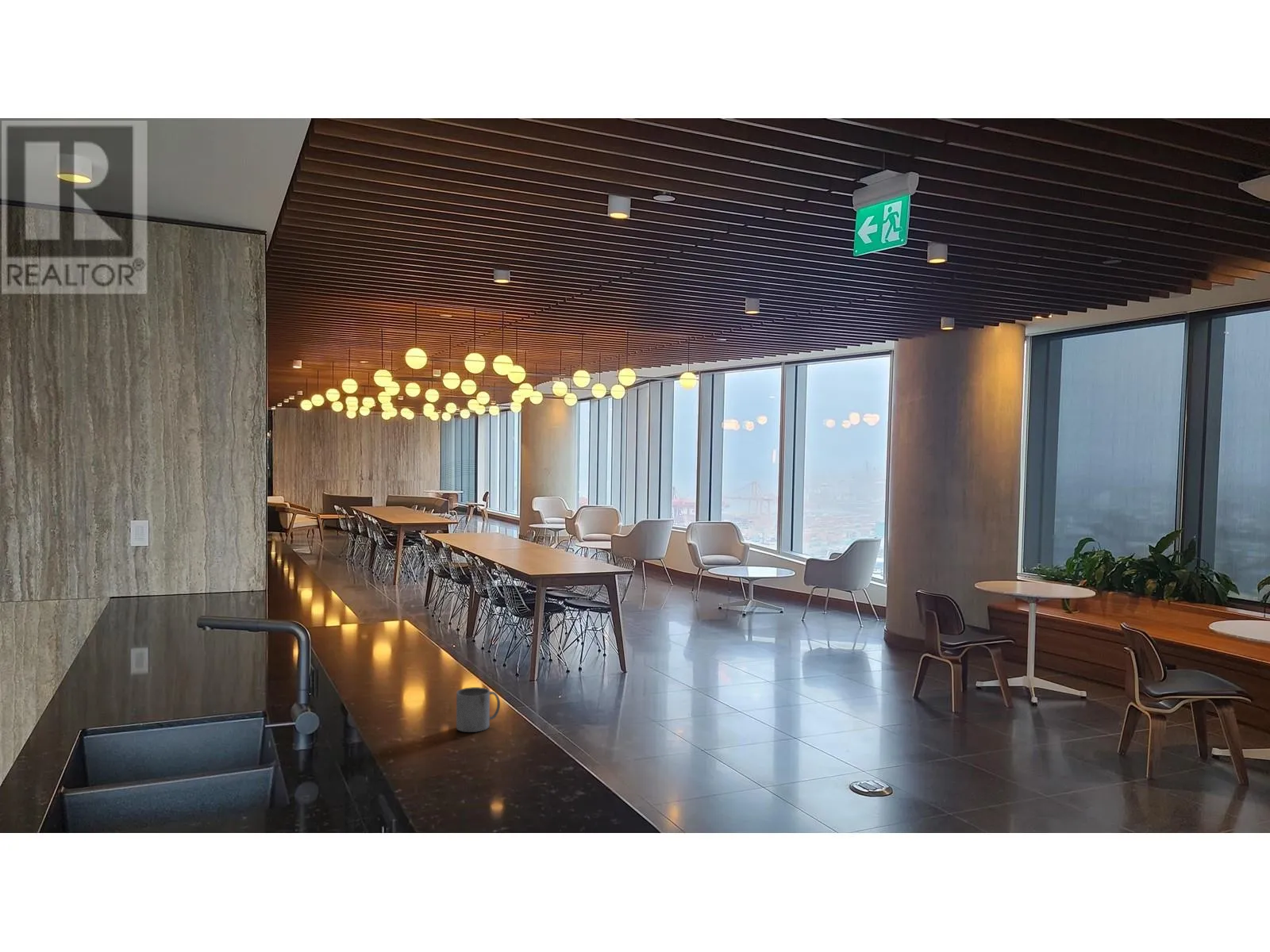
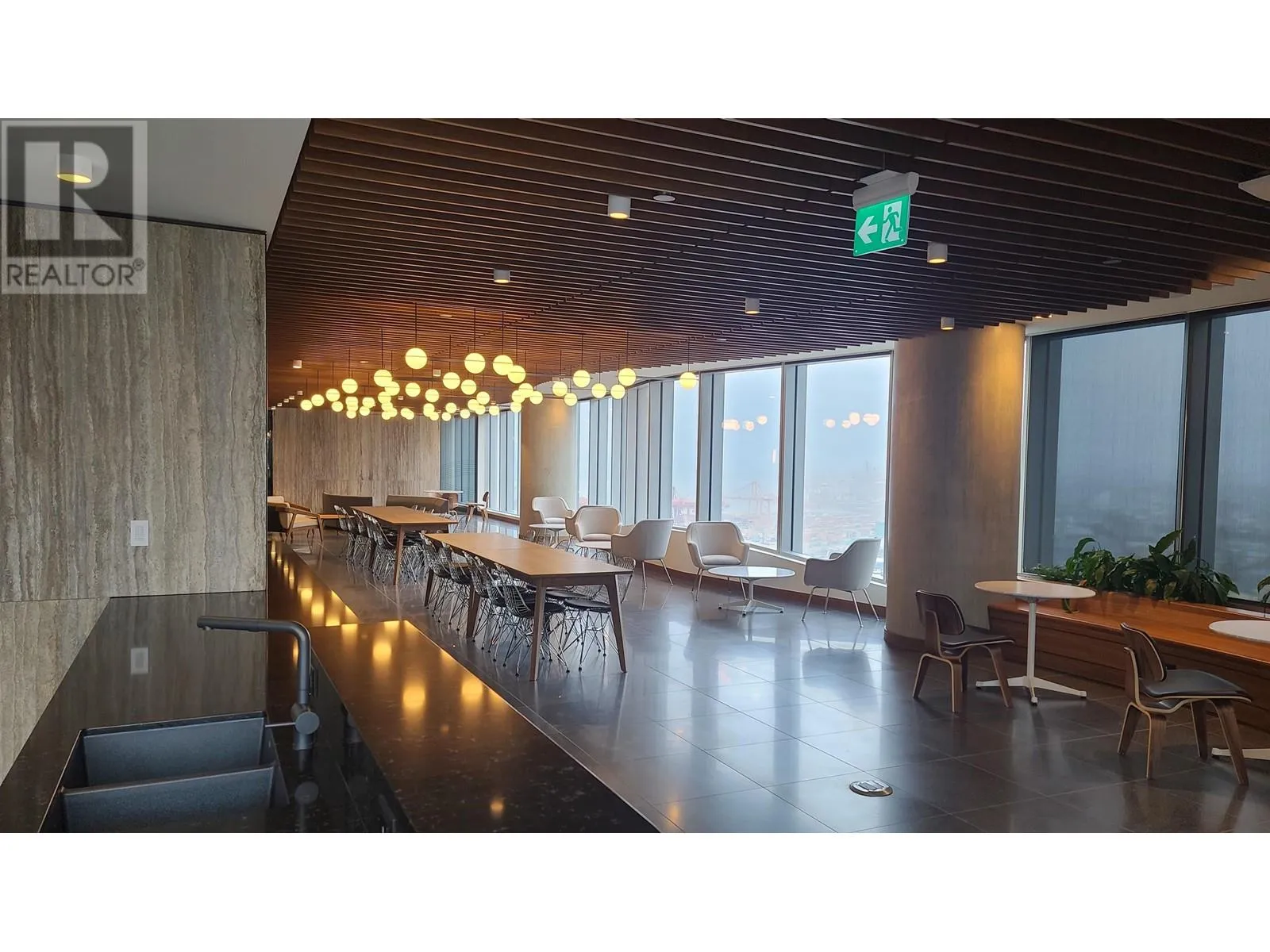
- mug (479, 708)
